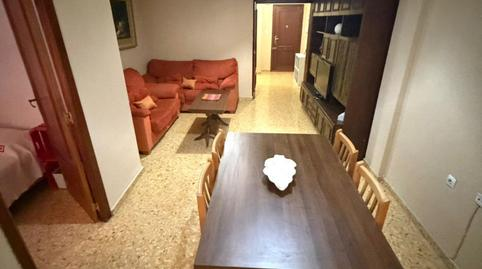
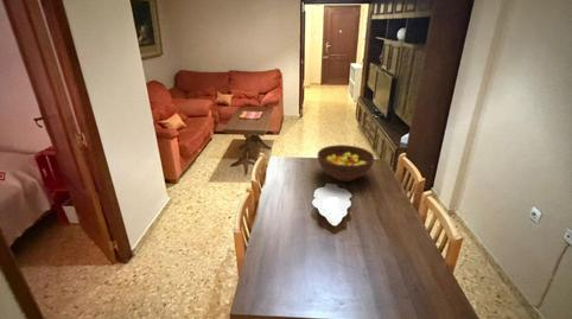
+ fruit bowl (344, 166)
